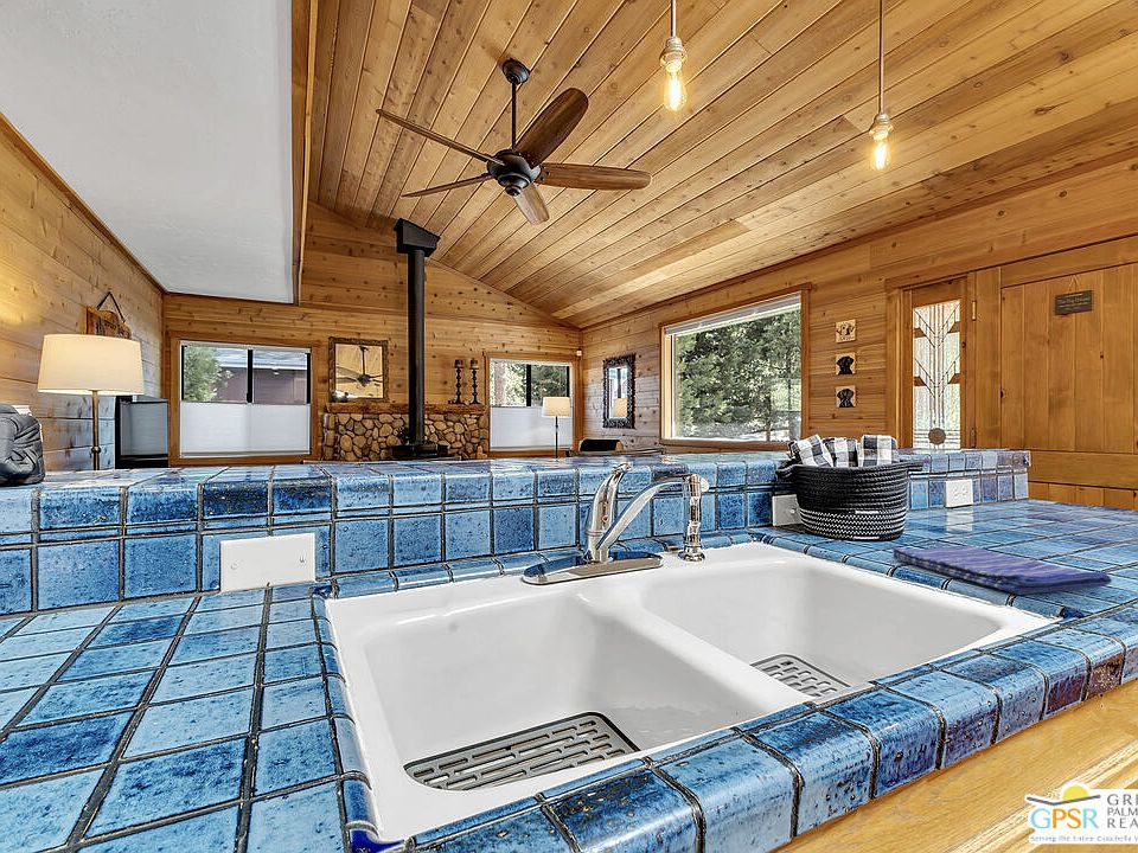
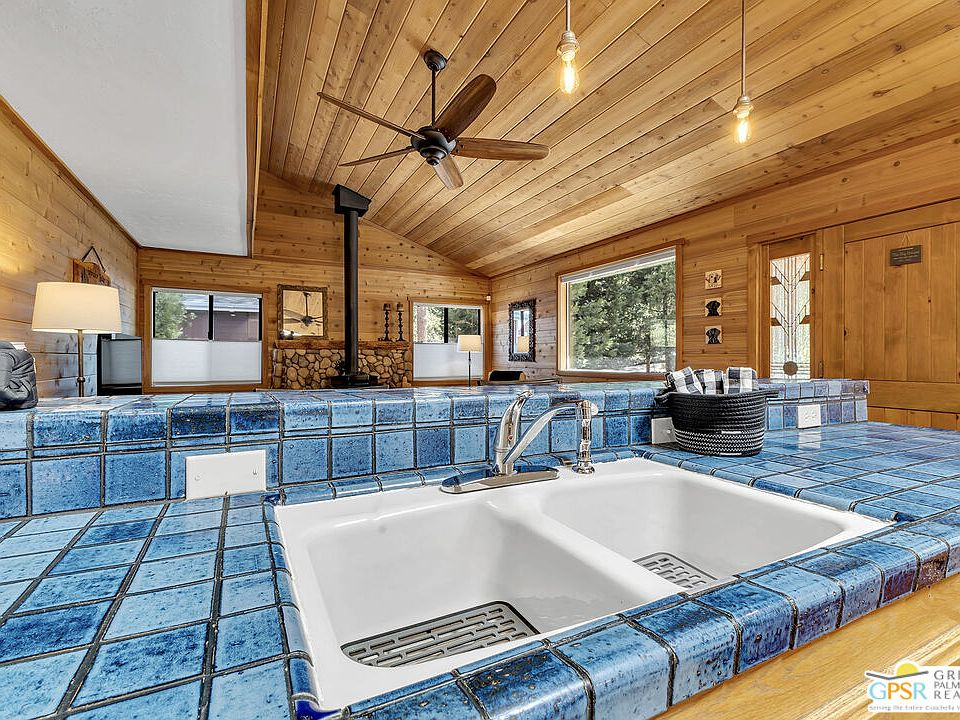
- dish towel (990, 563)
